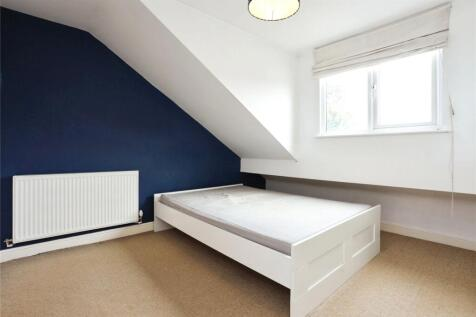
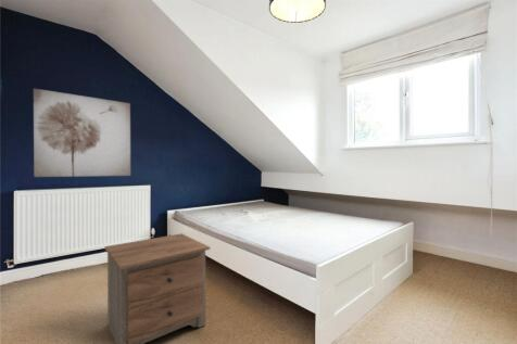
+ nightstand (157, 286)
+ wall art (86, 136)
